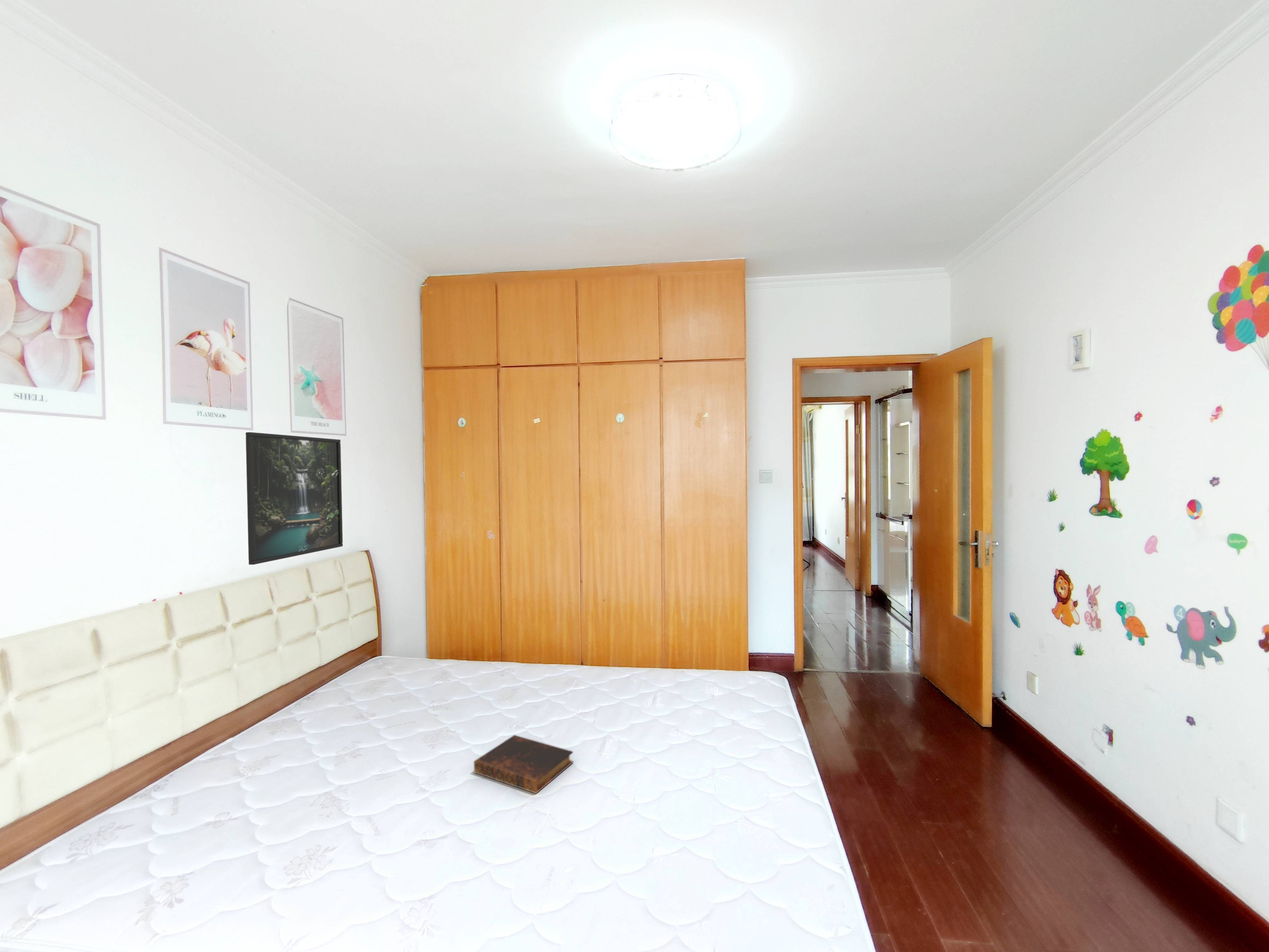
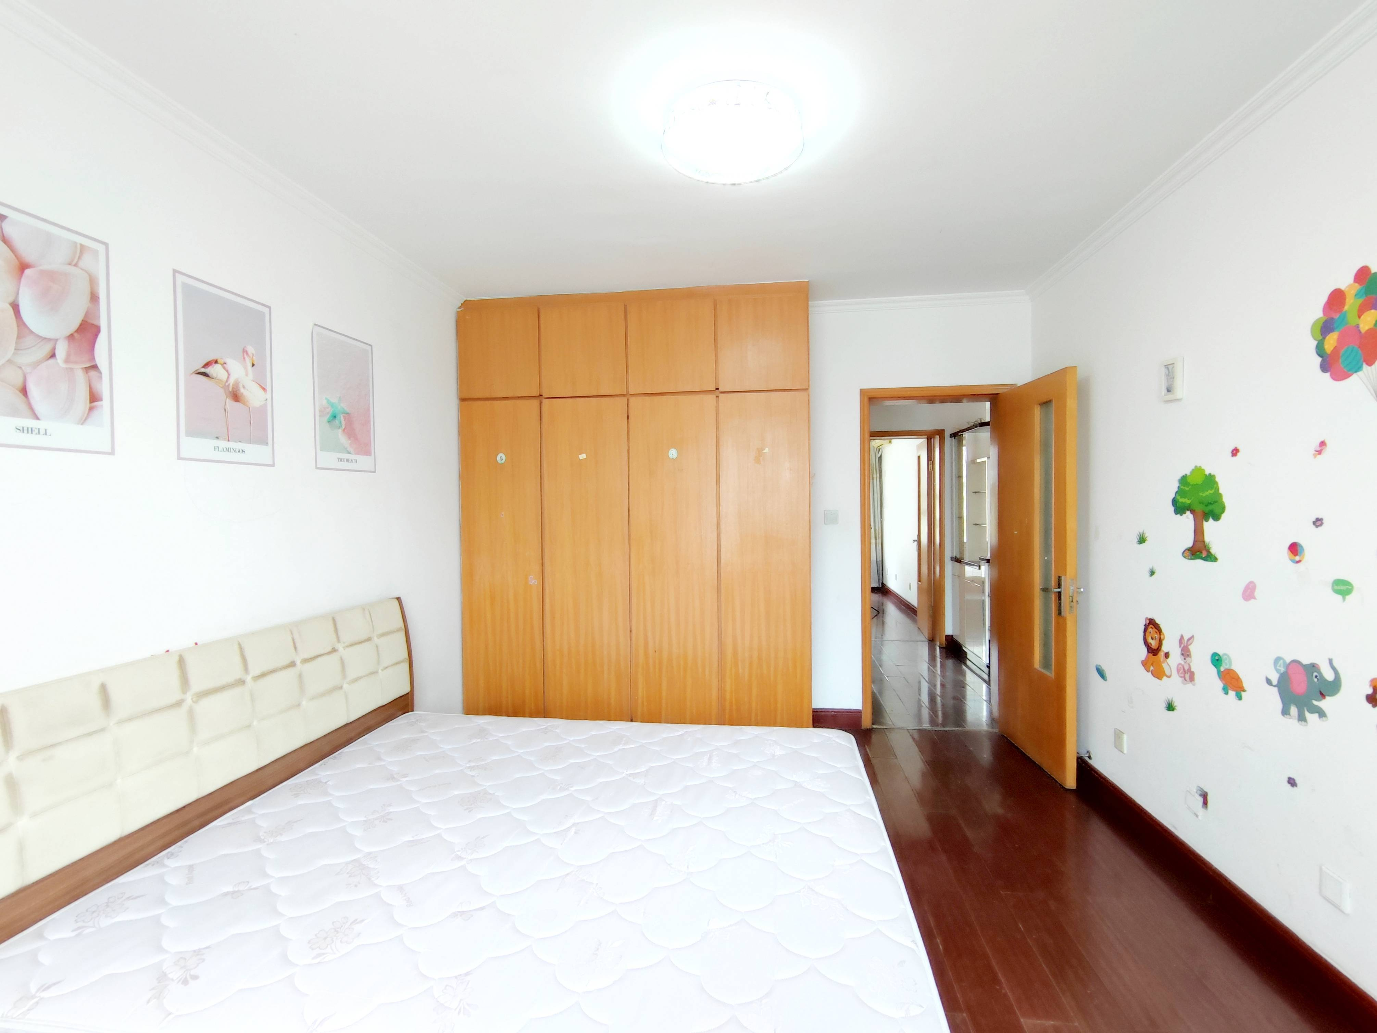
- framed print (299, 495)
- book (524, 762)
